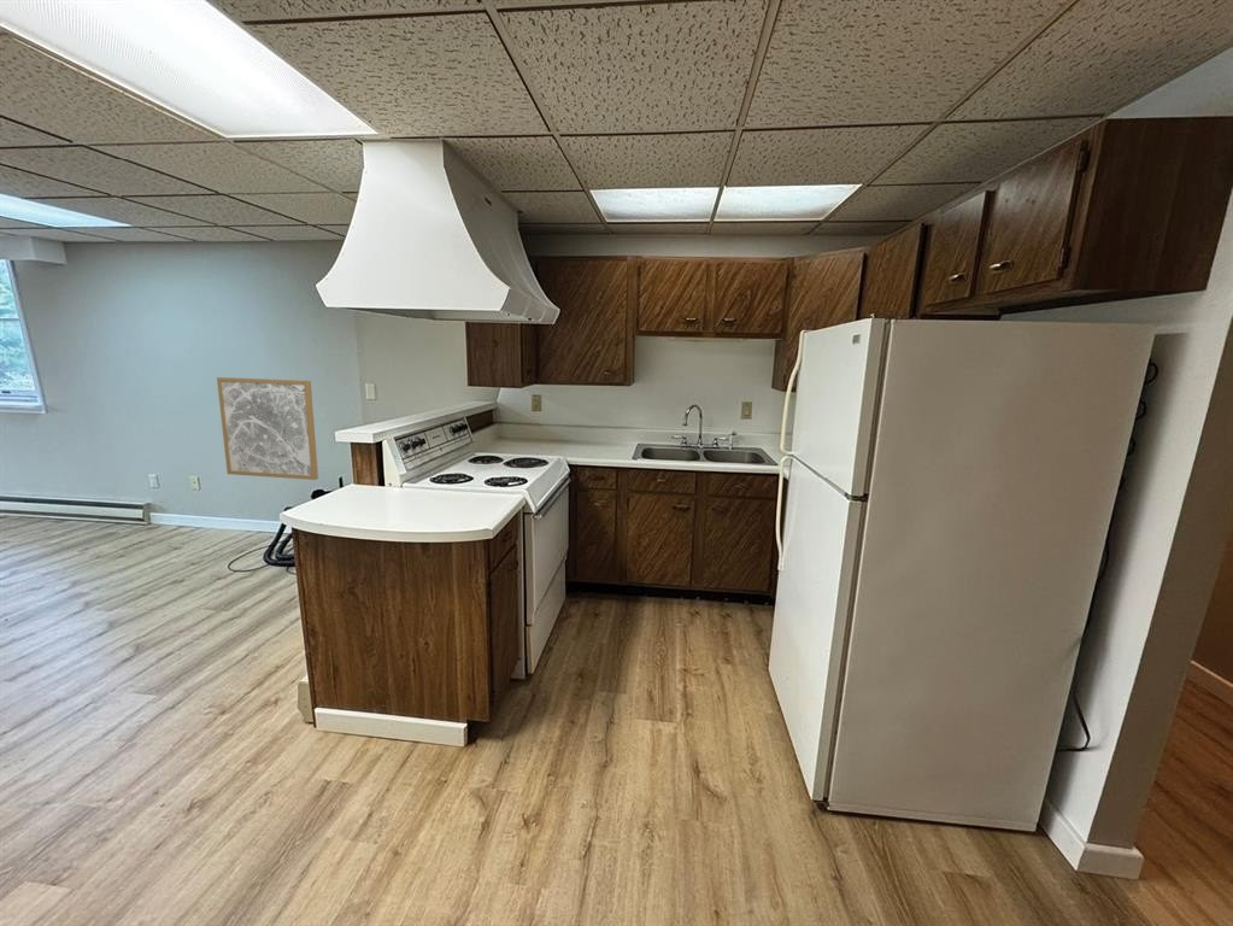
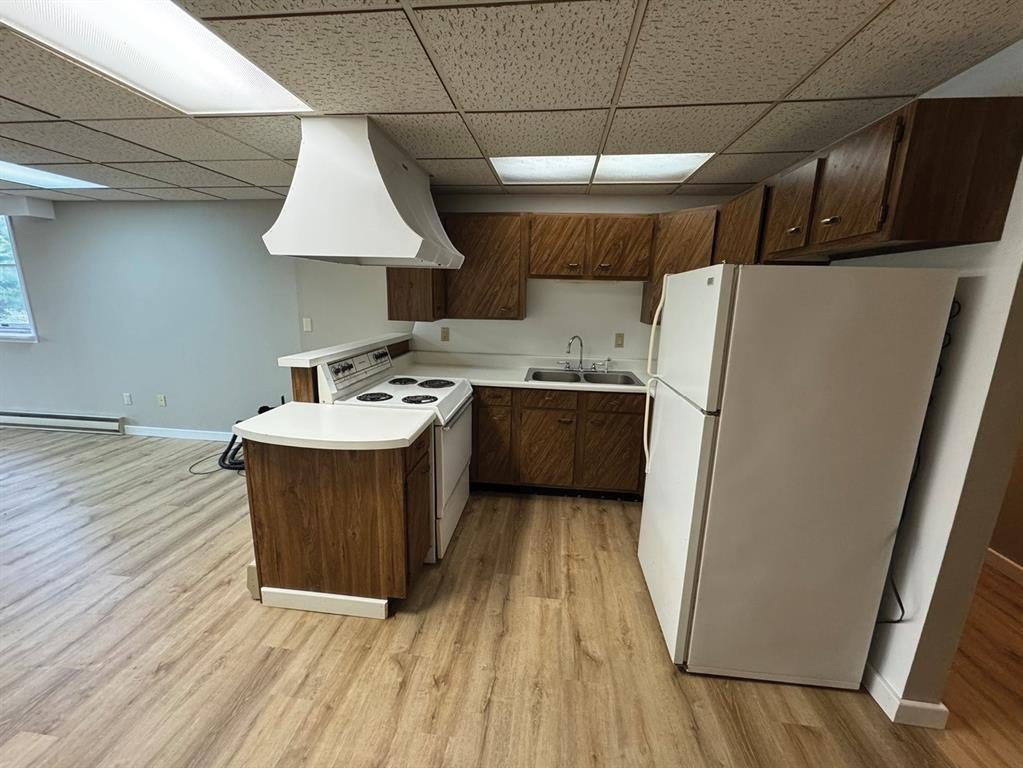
- wall art (268, 428)
